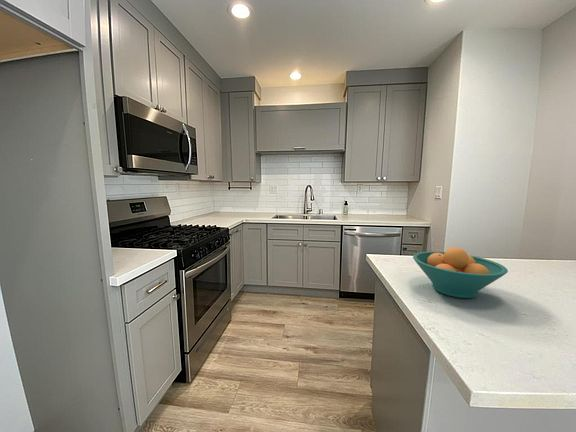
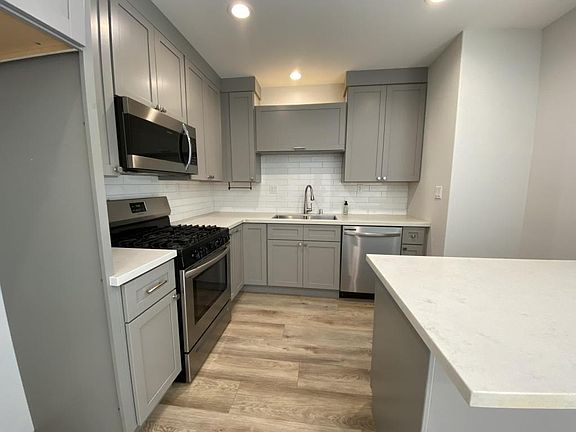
- fruit bowl (455, 269)
